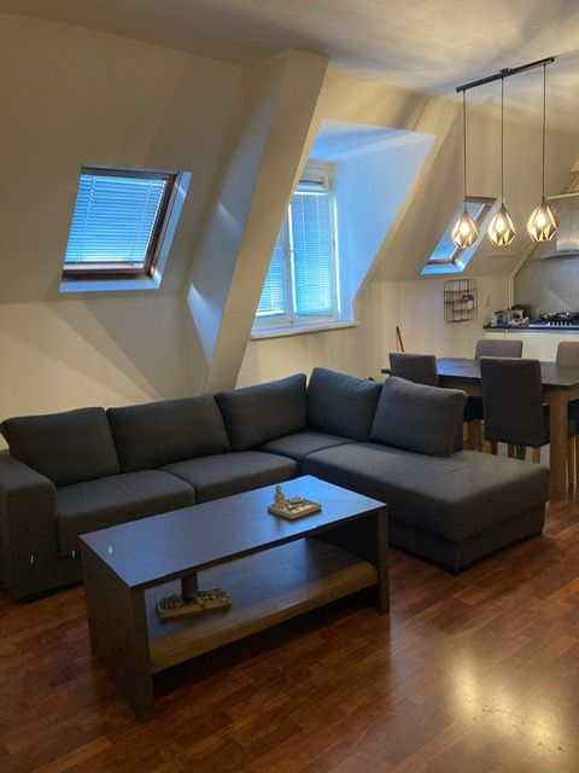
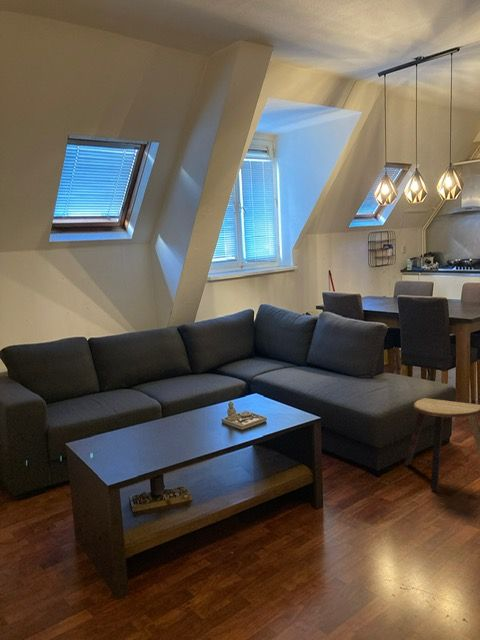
+ stool (441, 441)
